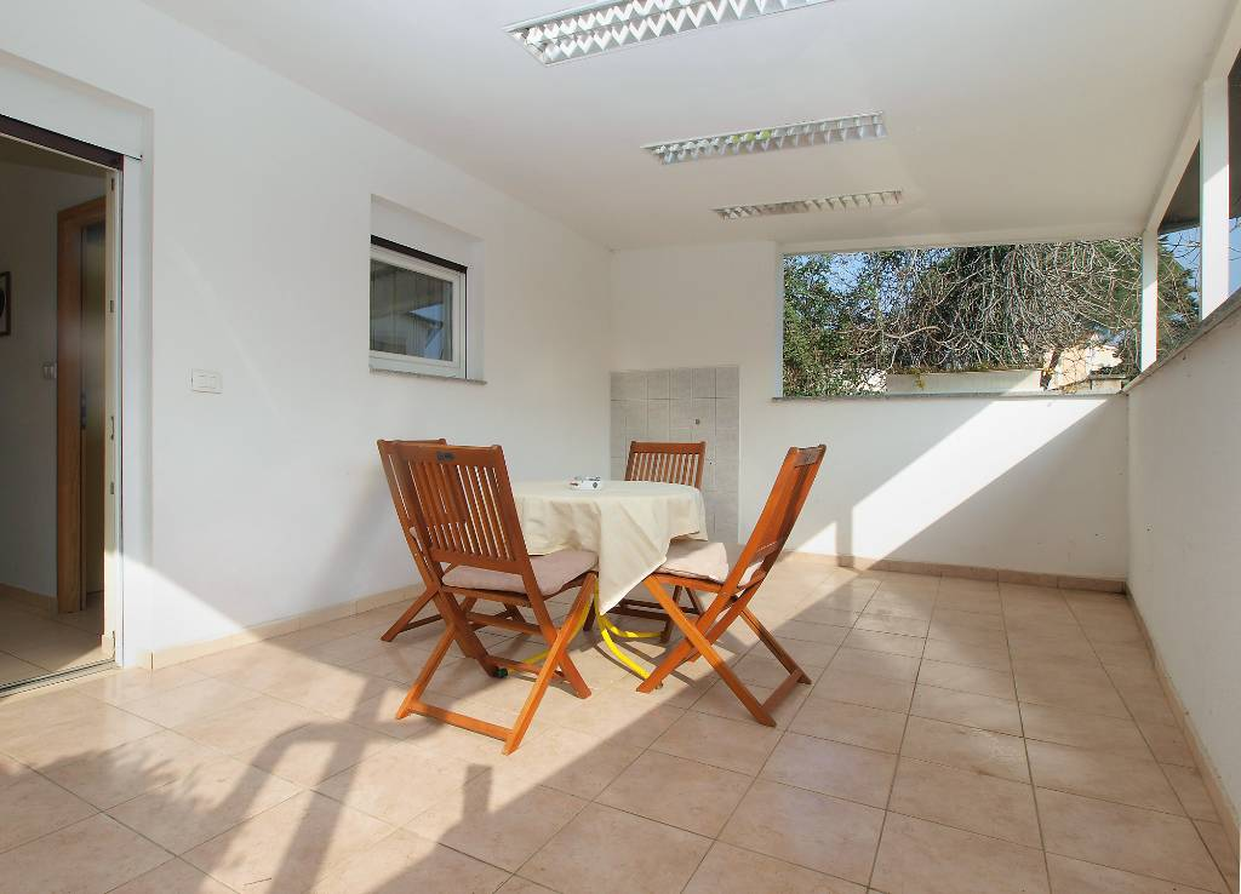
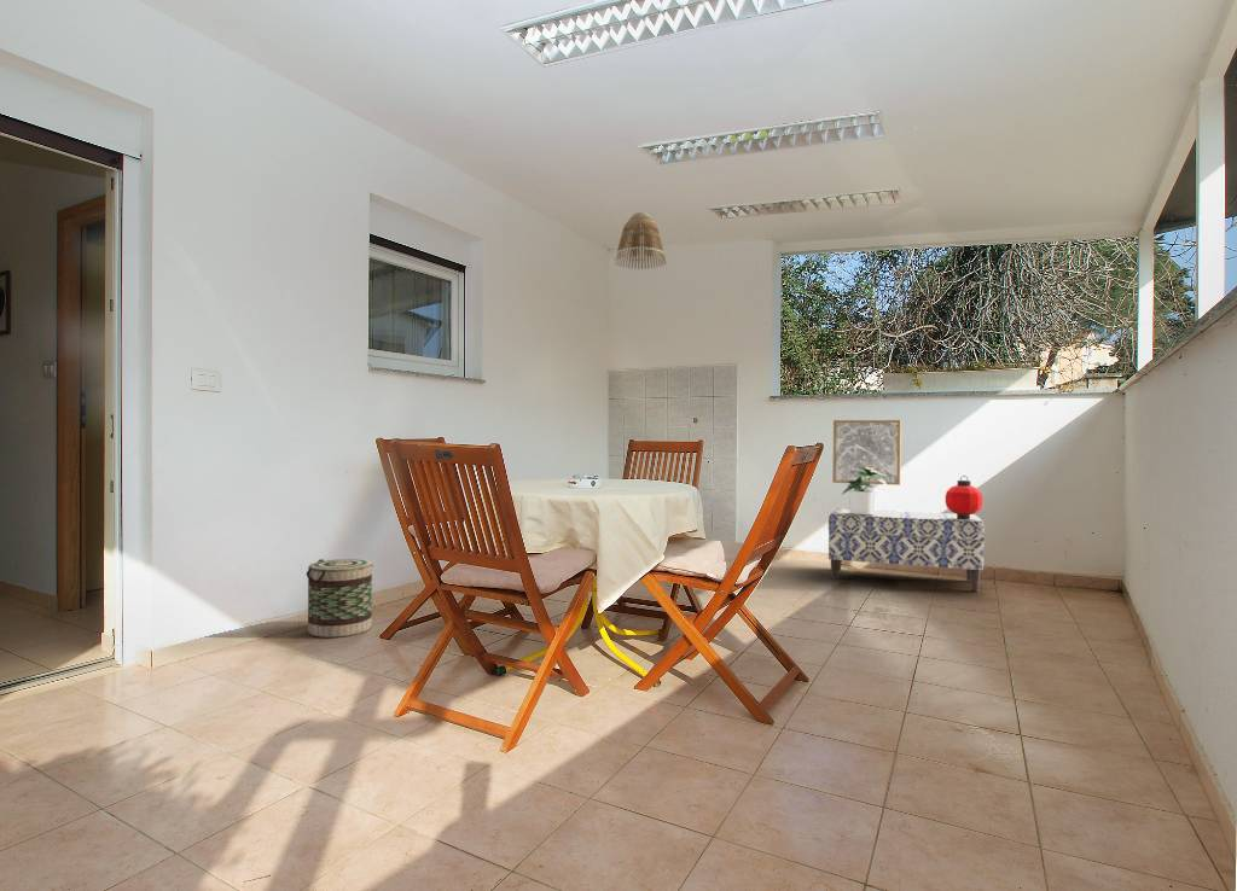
+ bench (902, 547)
+ potted plant (865, 490)
+ lantern (963, 496)
+ basket (338, 594)
+ lamp shade (639, 238)
+ wall art (866, 452)
